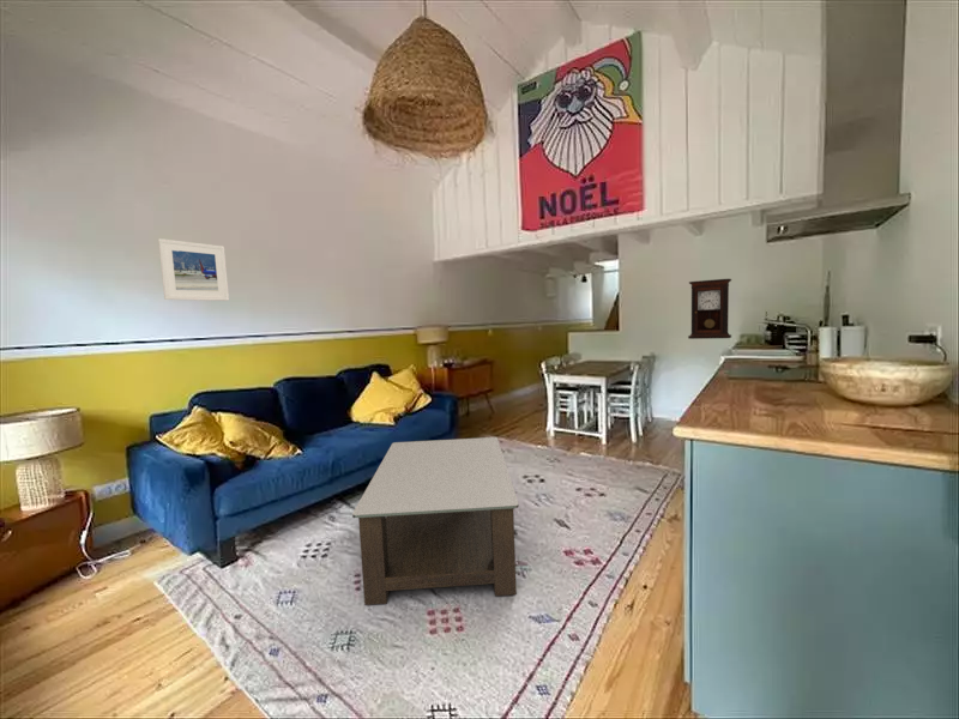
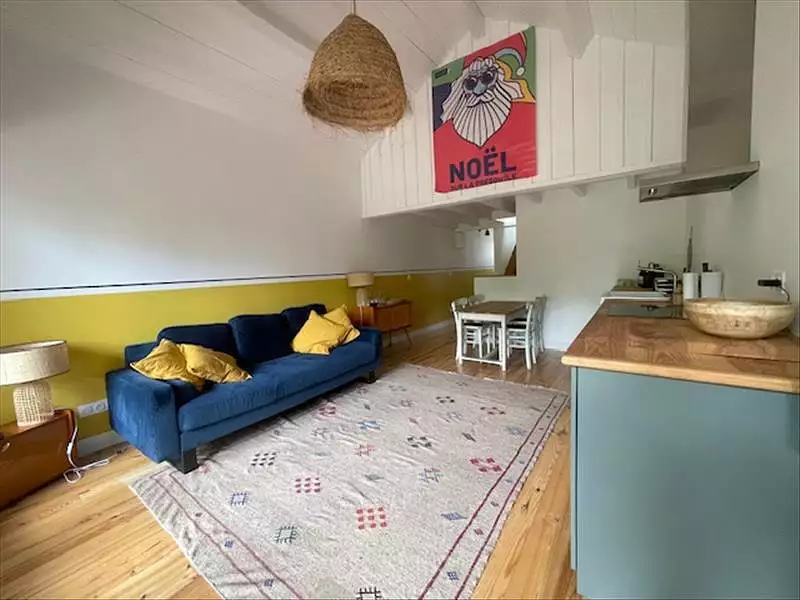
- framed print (195, 271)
- coffee table (442, 503)
- pendulum clock (708, 309)
